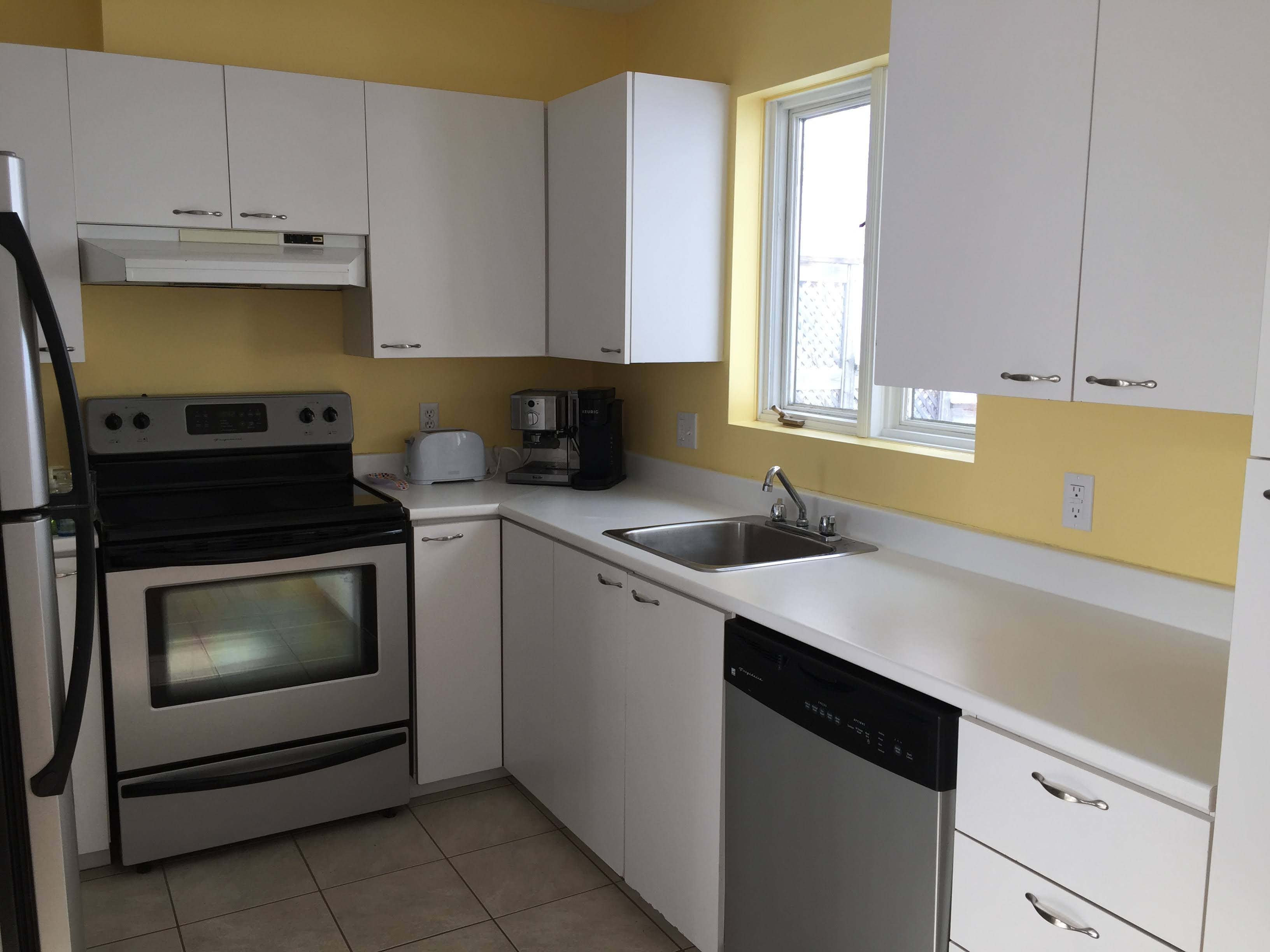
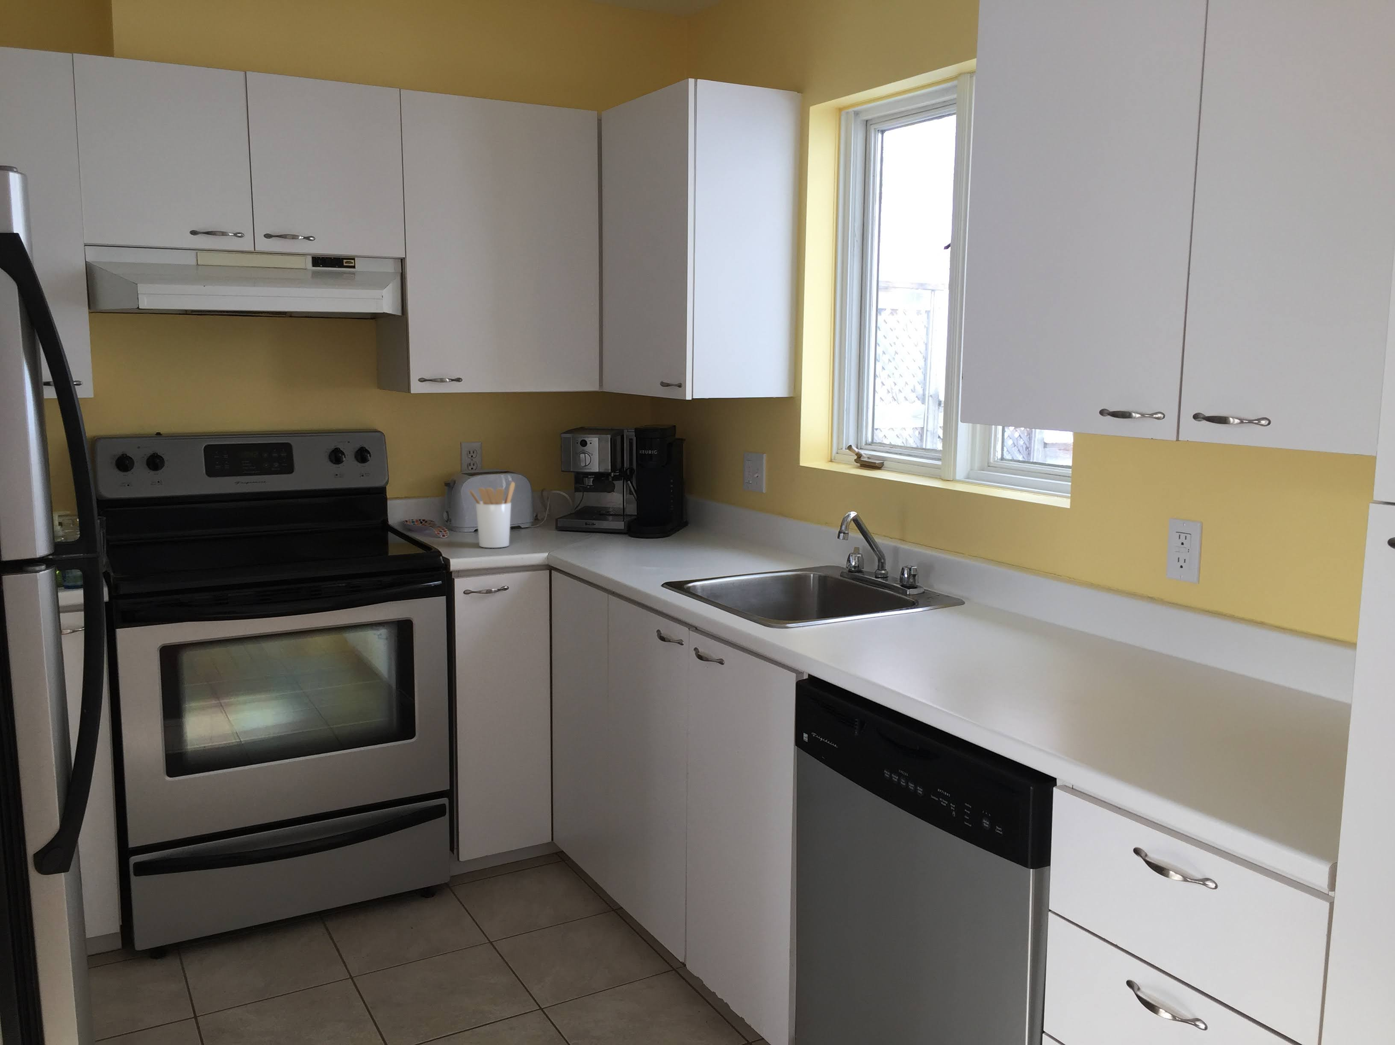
+ utensil holder (493, 515)
